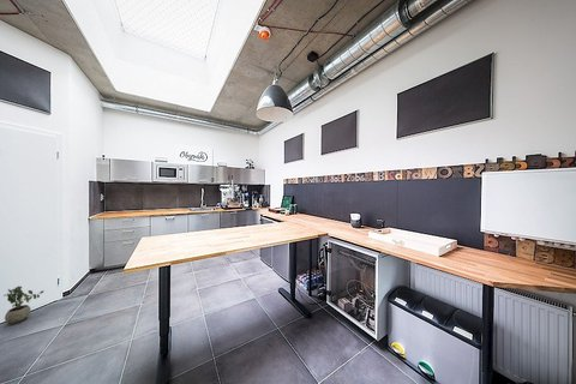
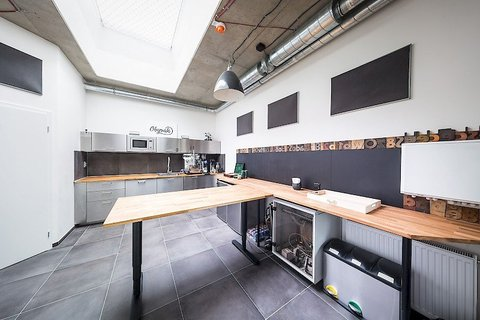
- potted plant (23, 301)
